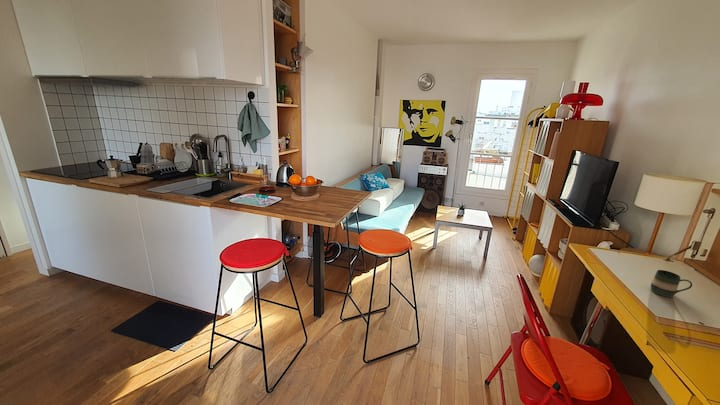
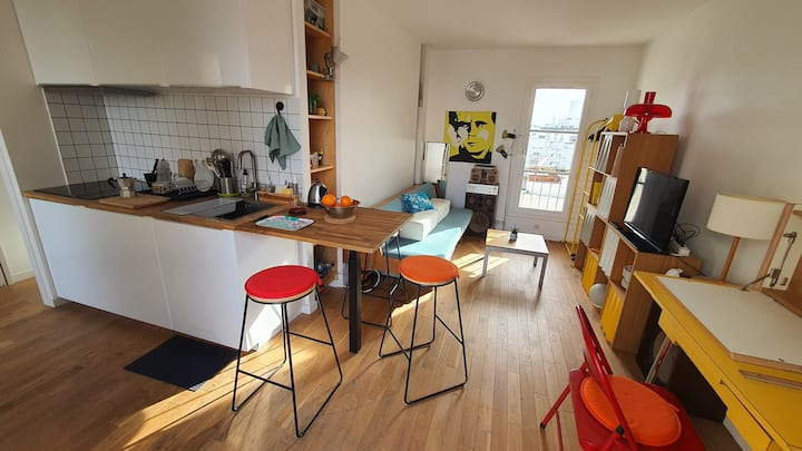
- mug (670, 284)
